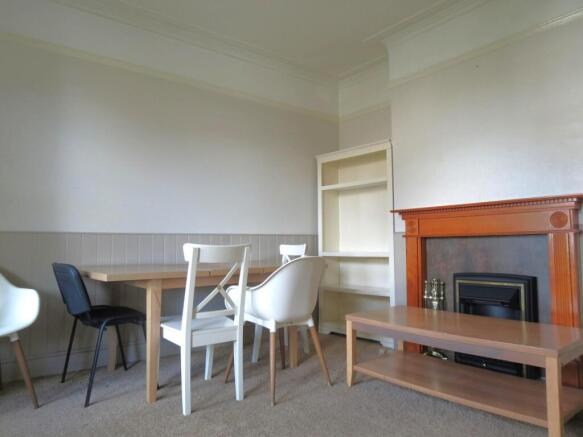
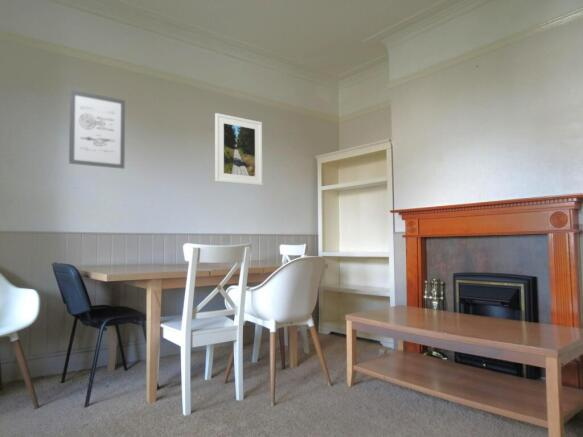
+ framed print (239, 150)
+ wall art (98, 130)
